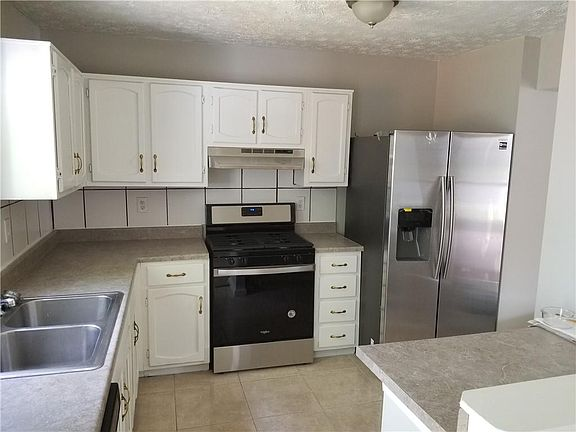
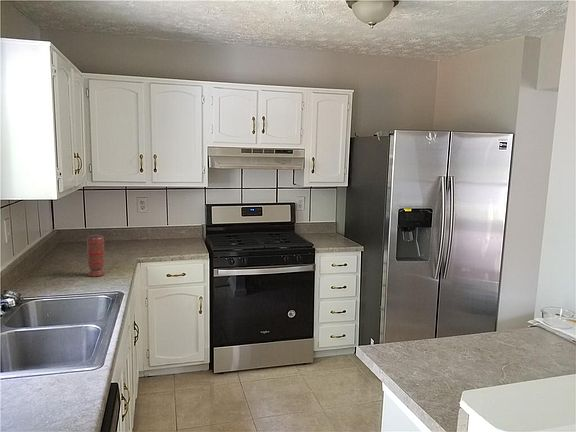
+ spice grinder (95, 255)
